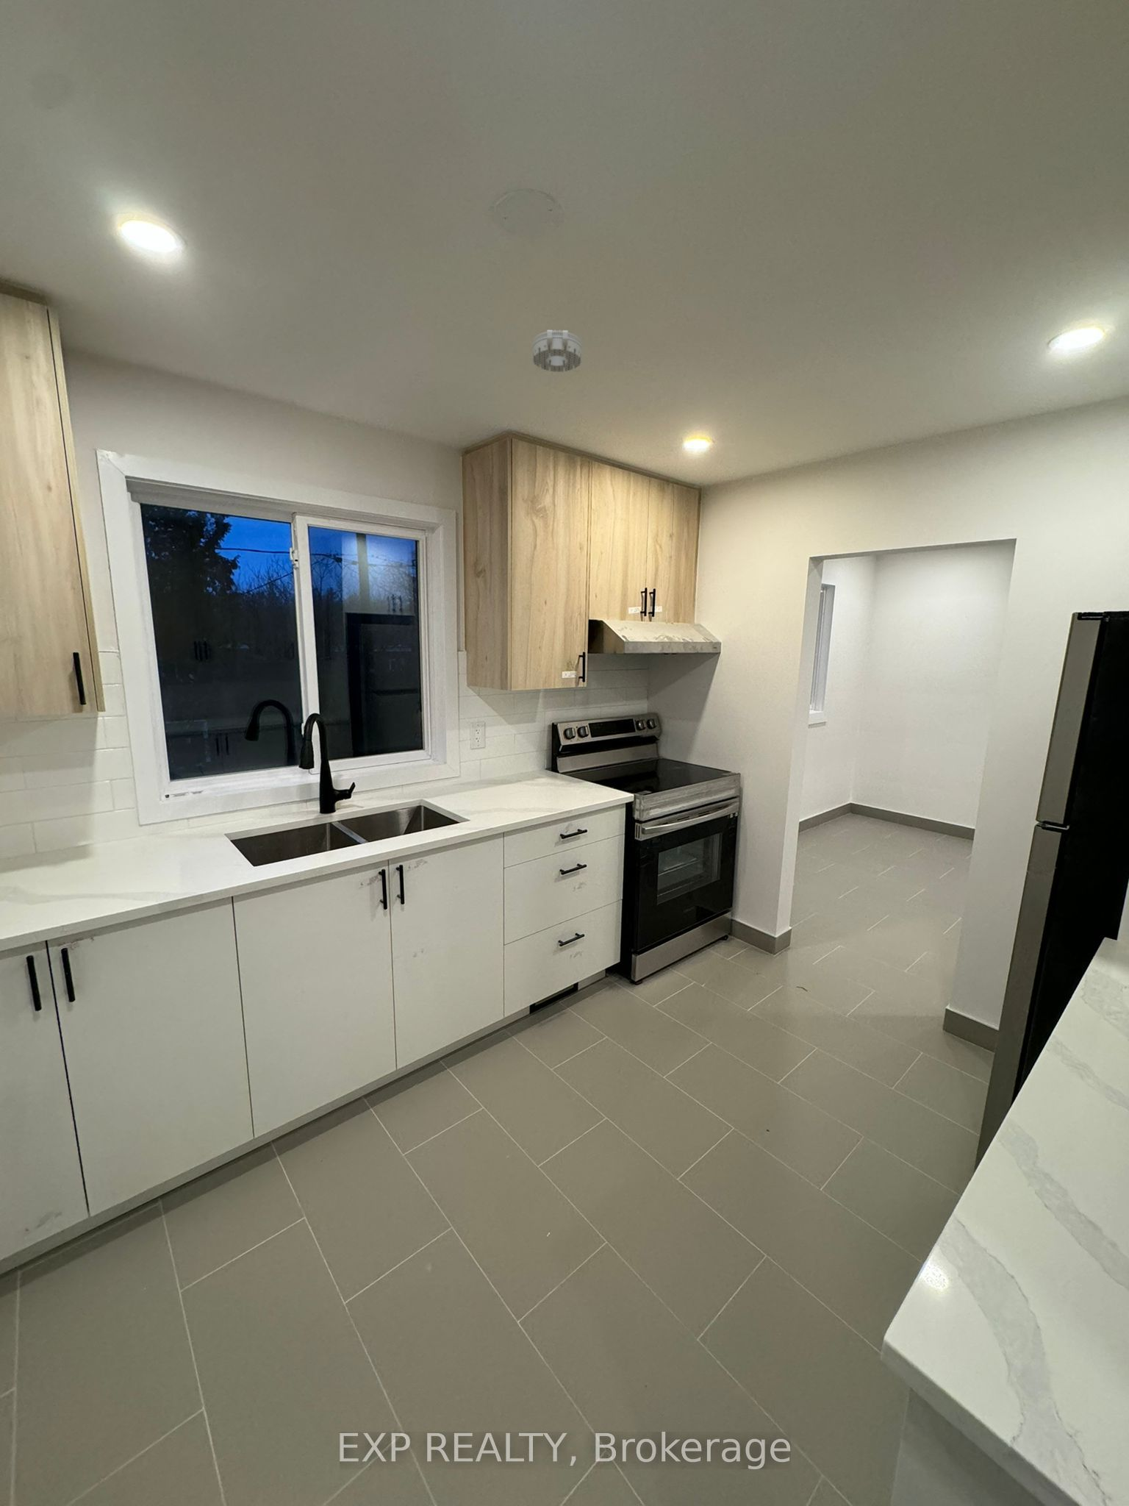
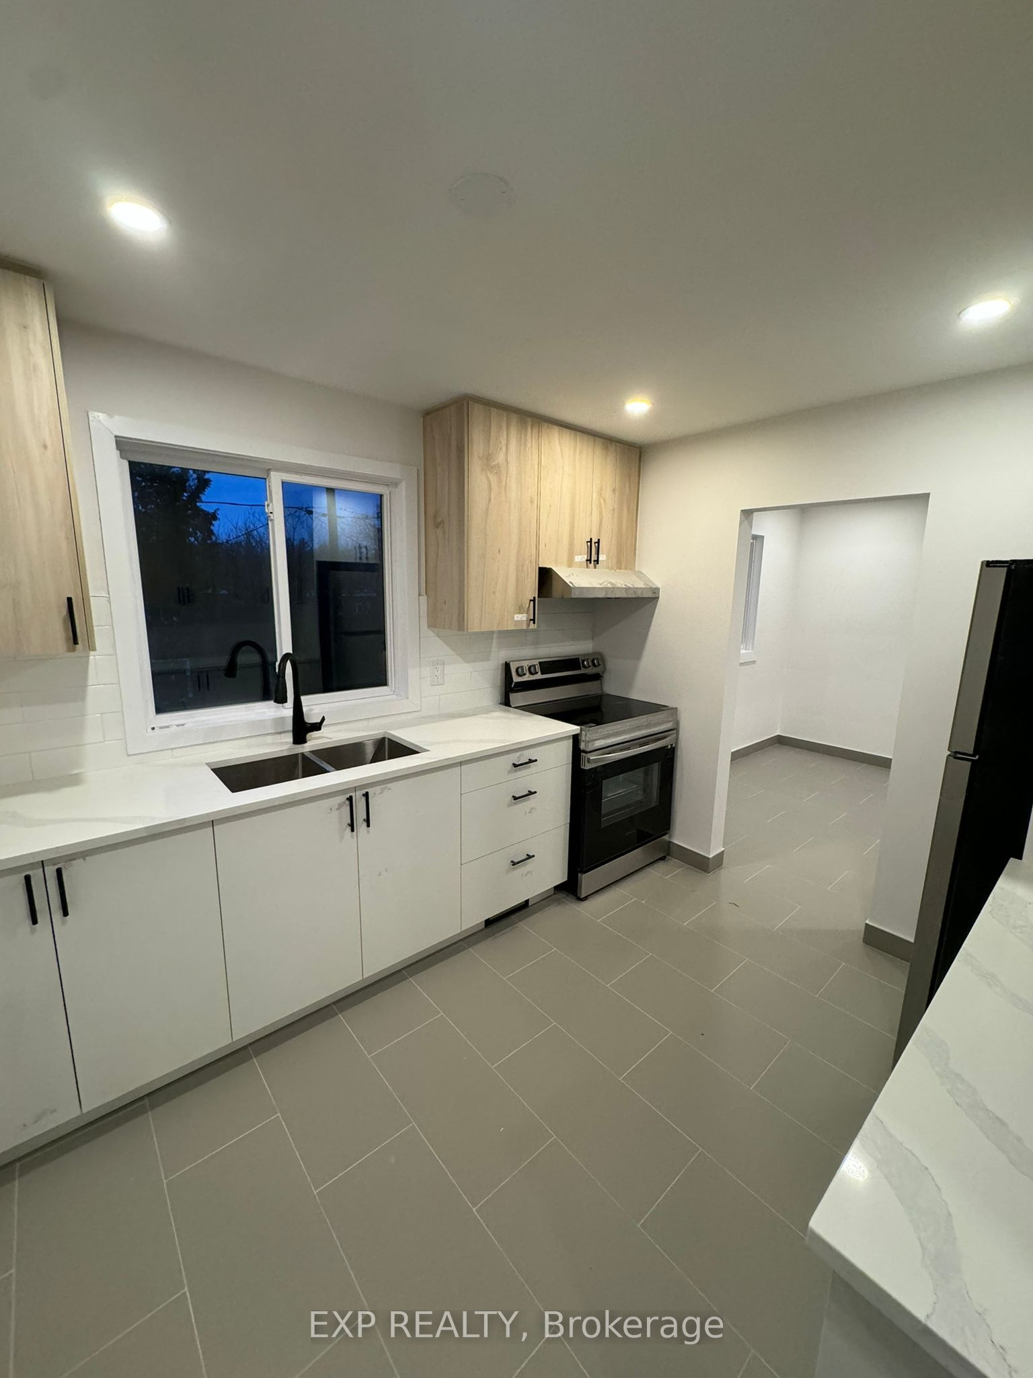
- smoke detector (557, 350)
